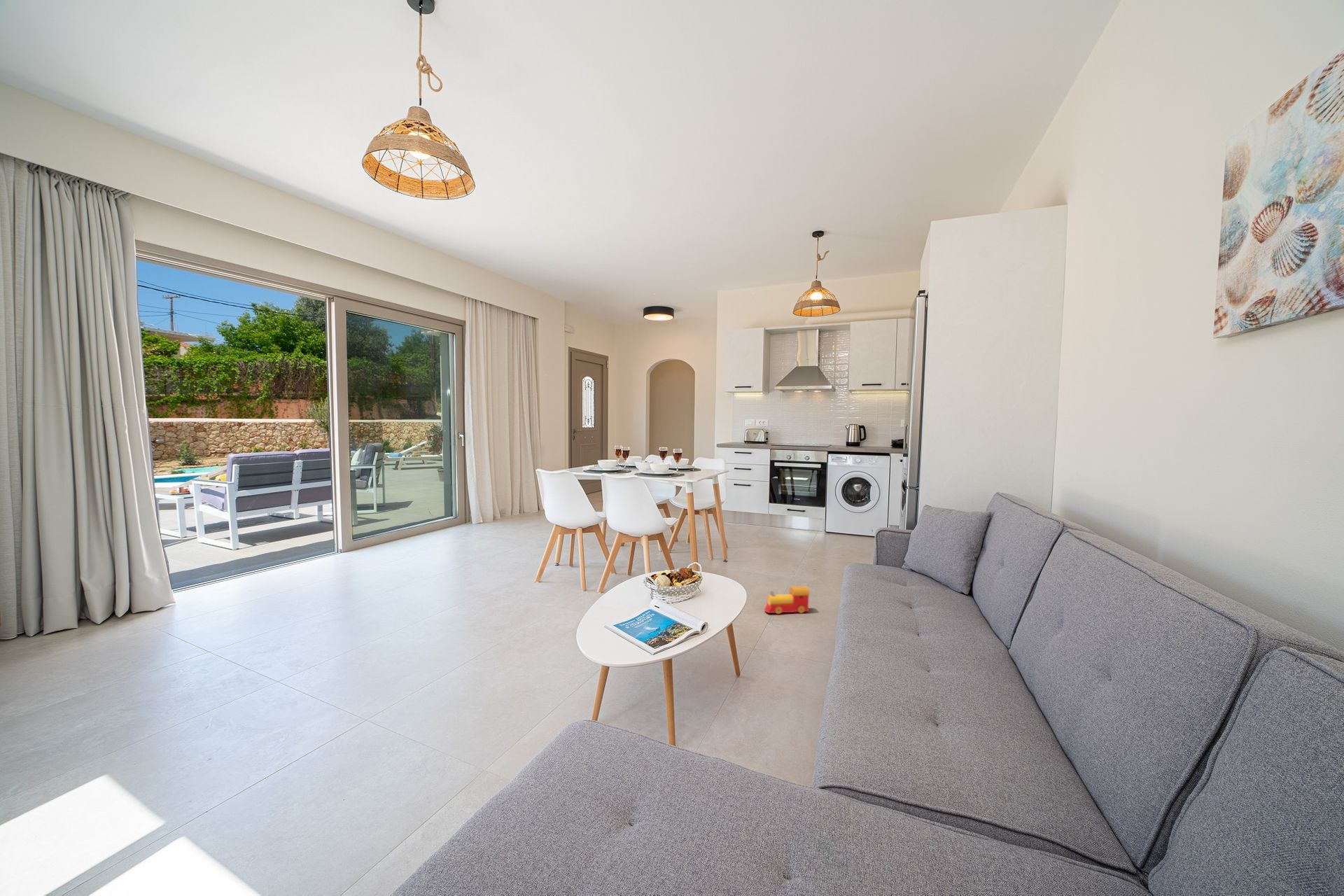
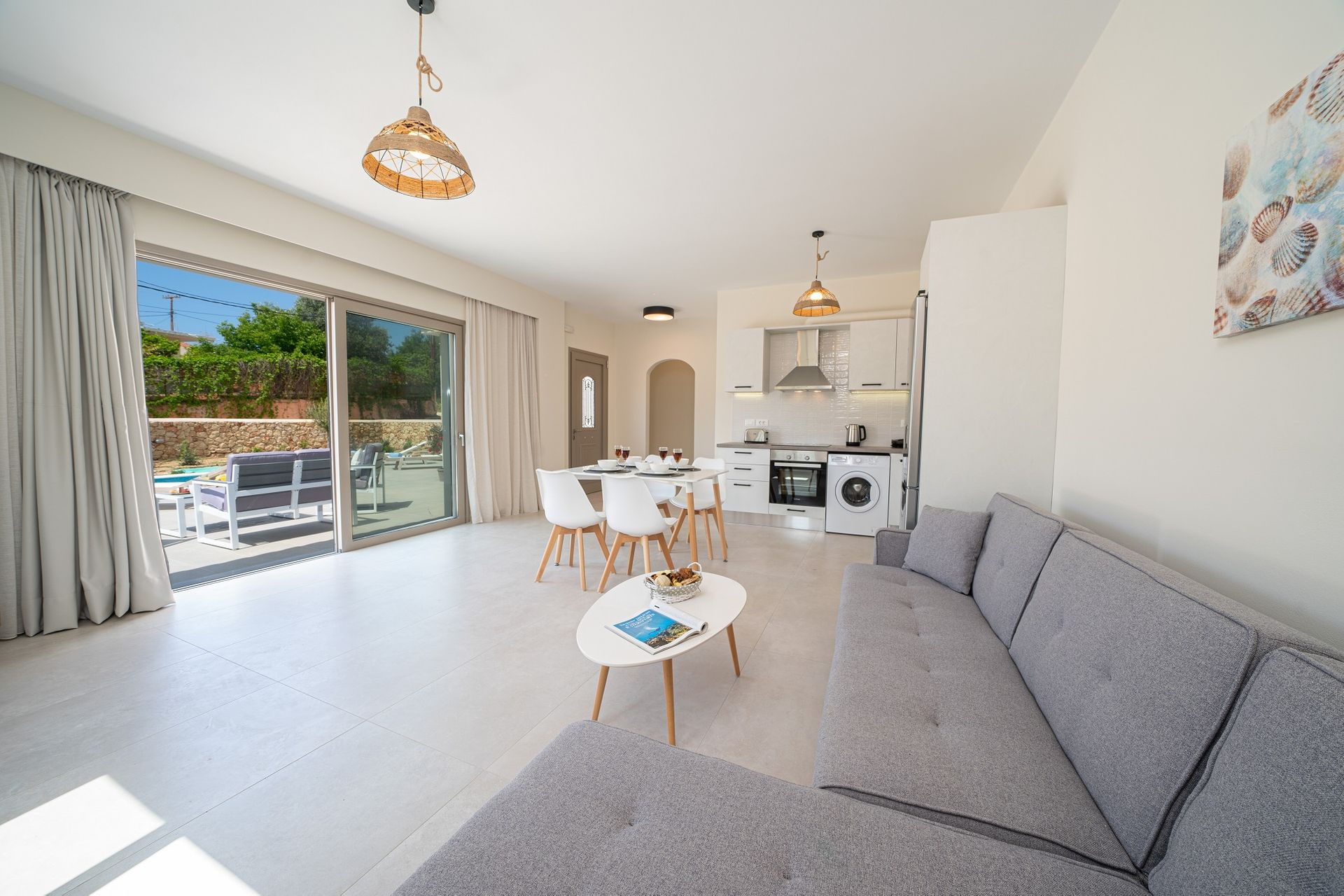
- toy train (785, 598)
